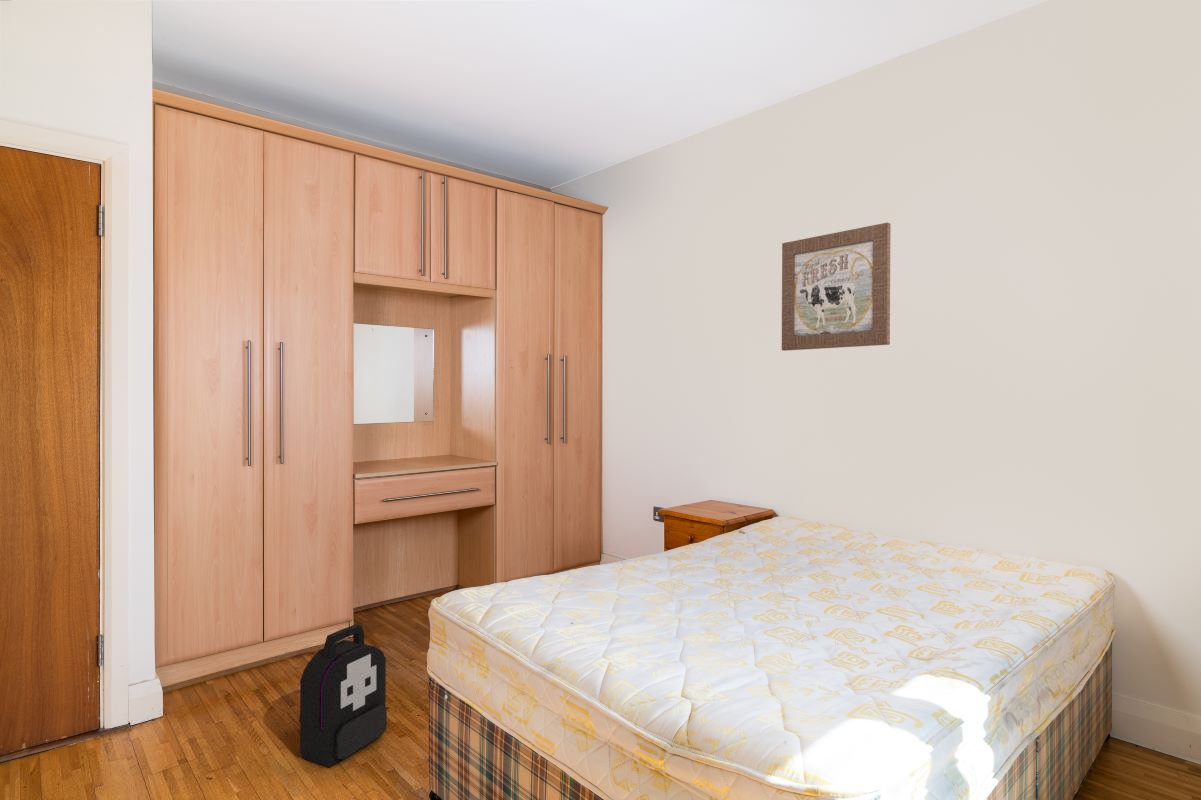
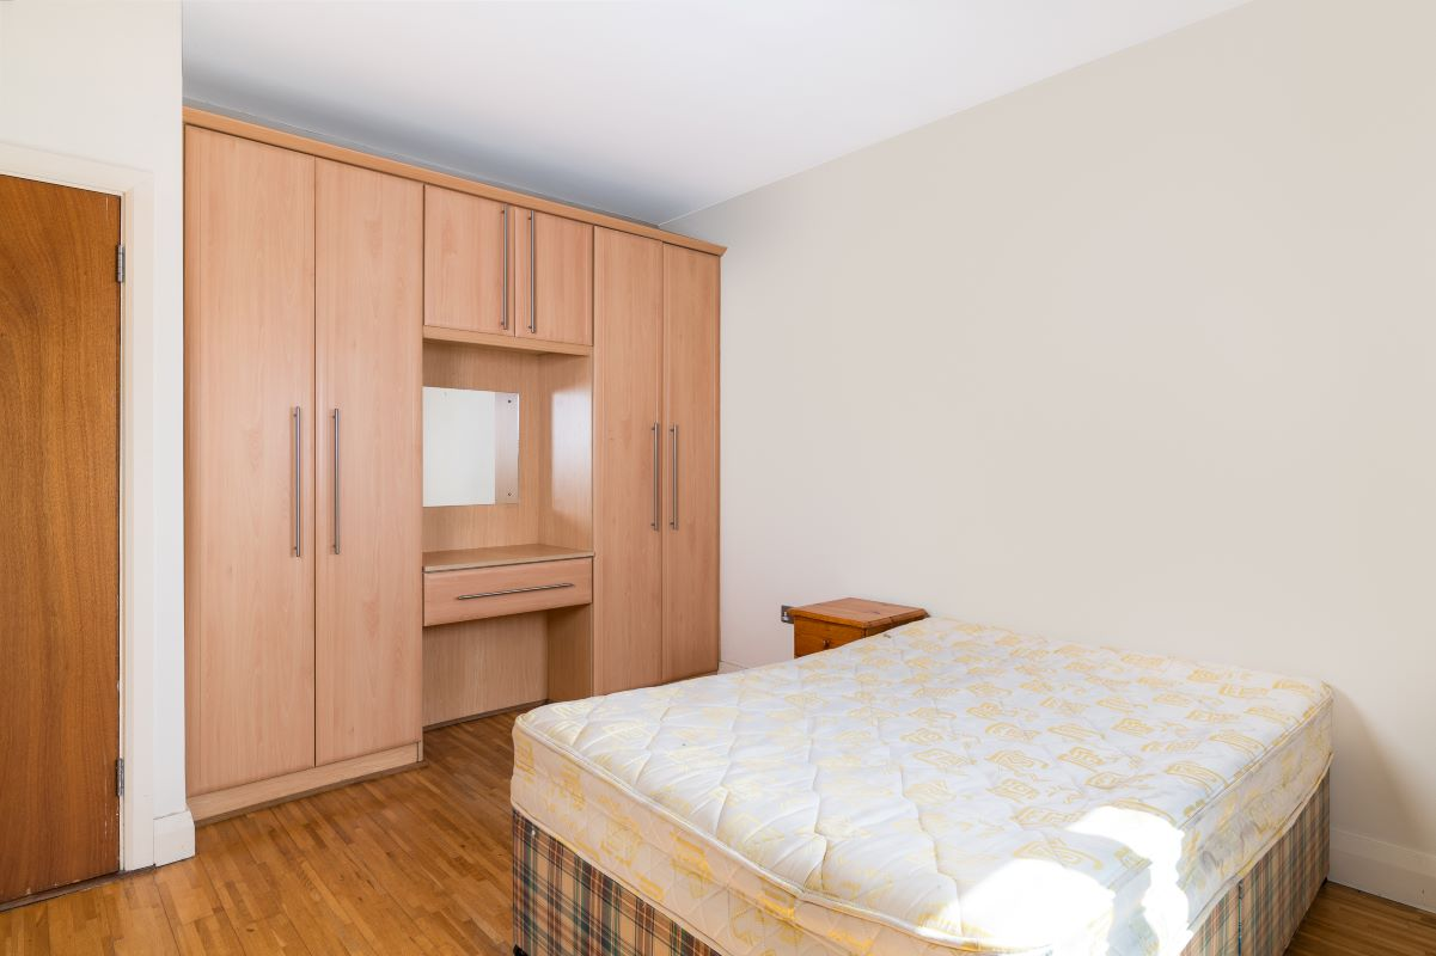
- backpack (342, 687)
- wall art (832, 290)
